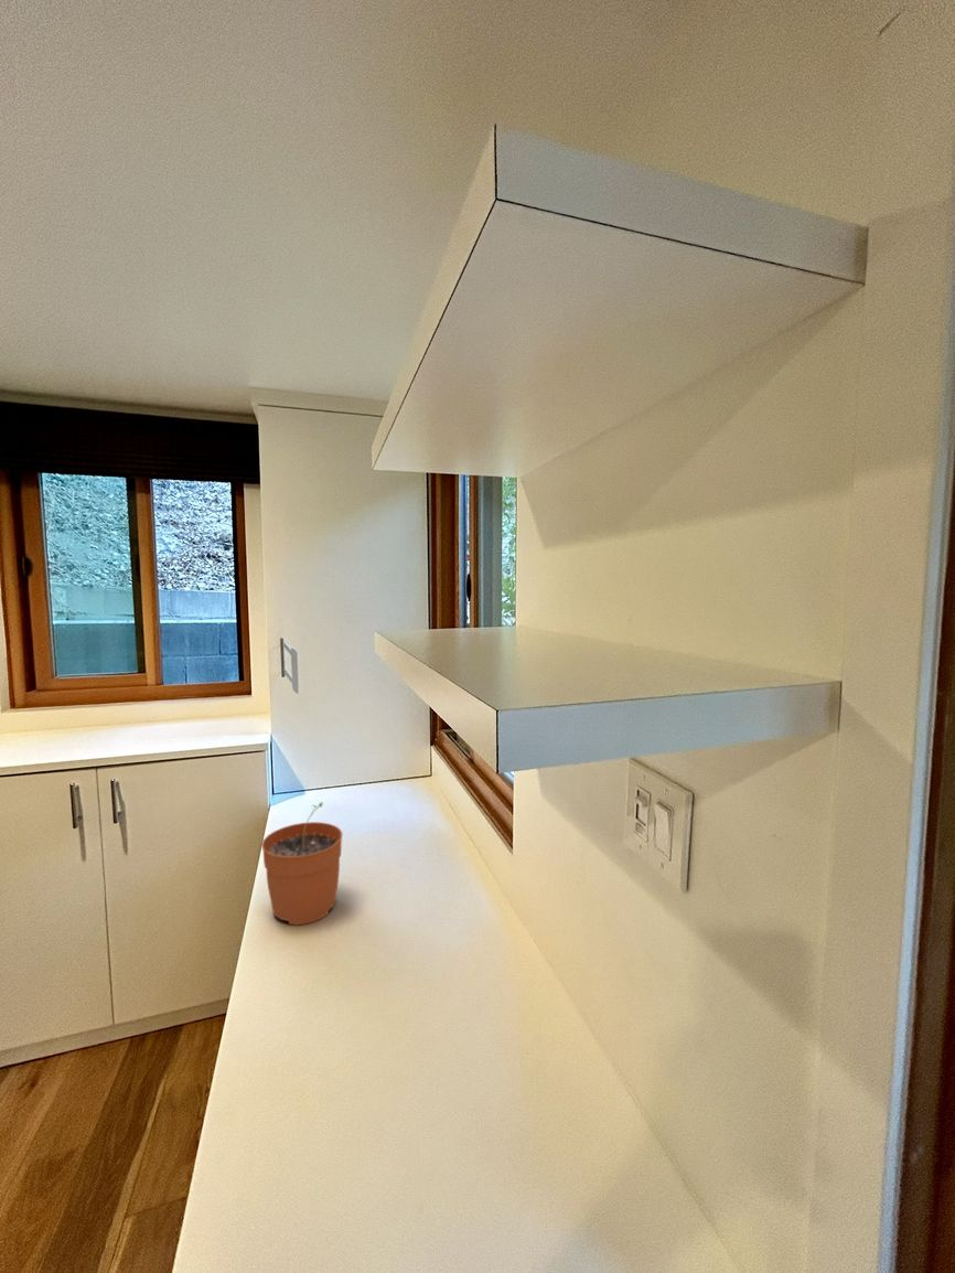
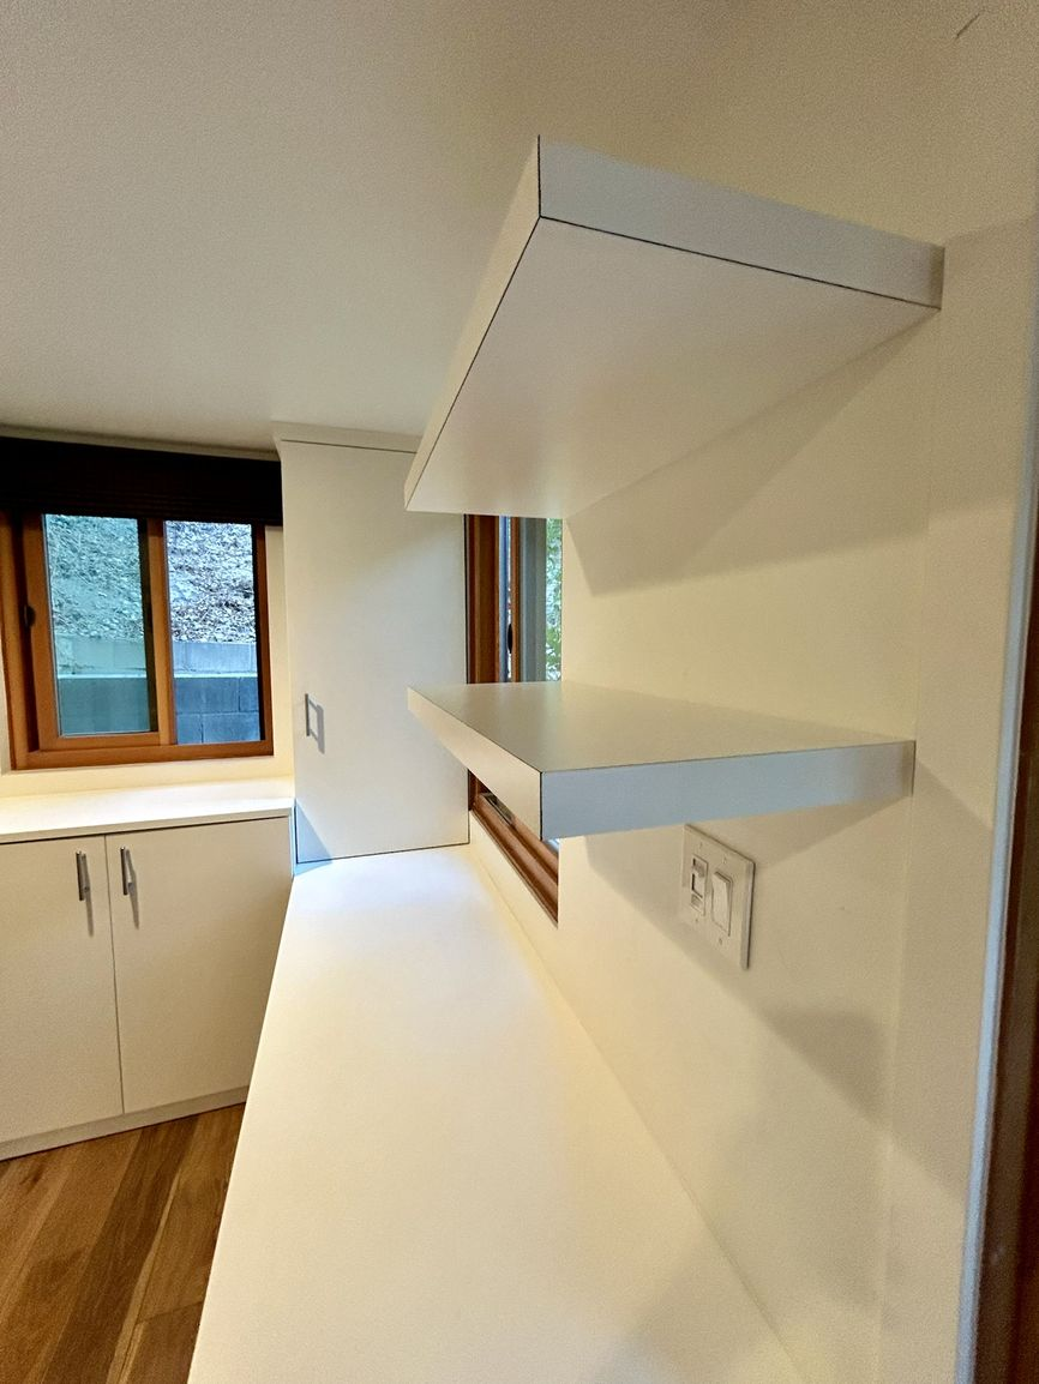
- plant pot (303, 855)
